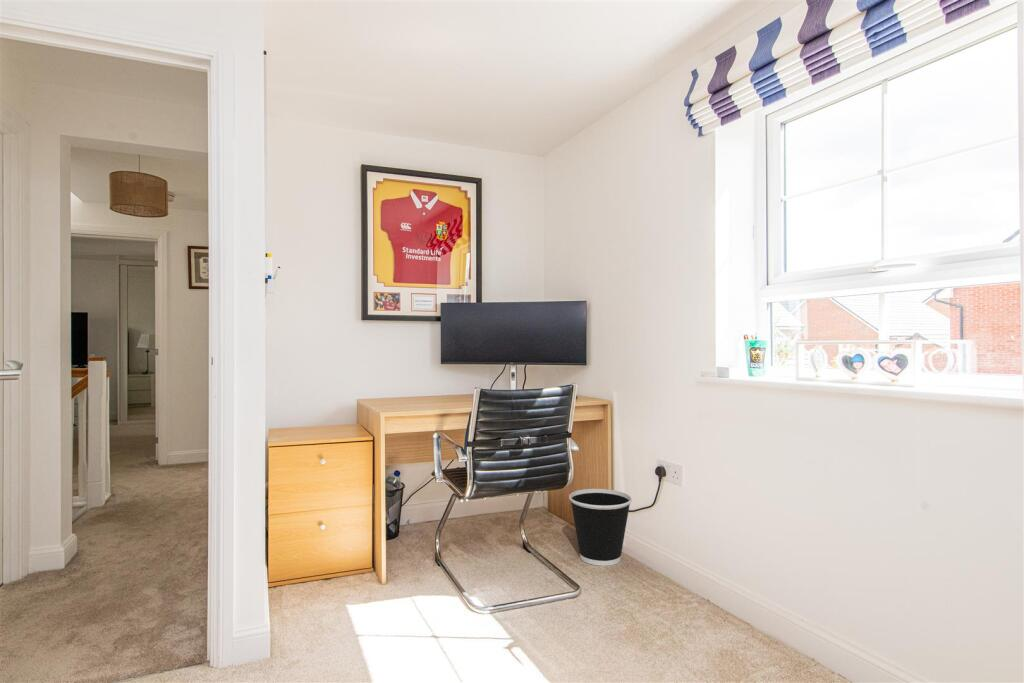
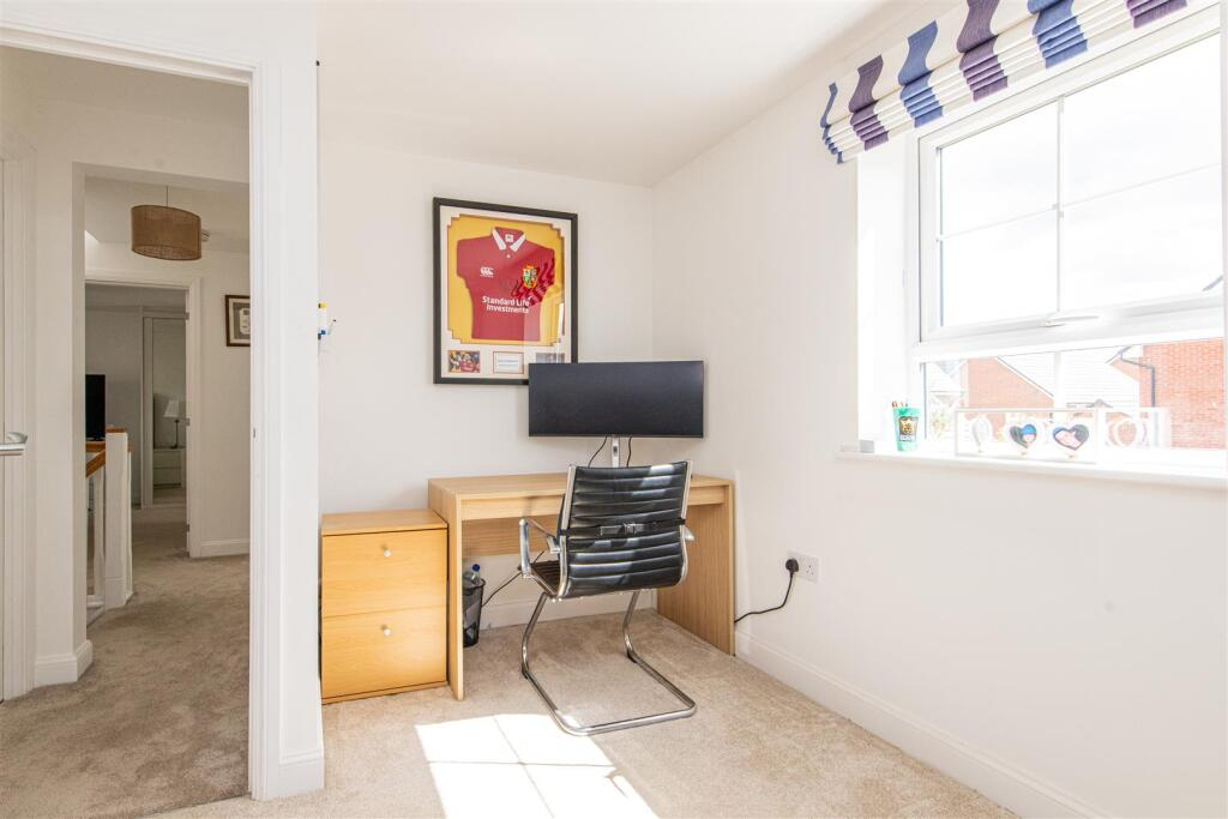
- wastebasket (600, 527)
